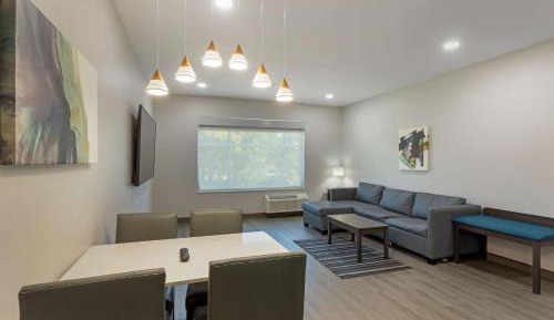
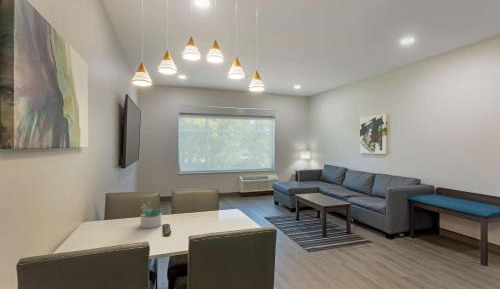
+ succulent plant (151, 212)
